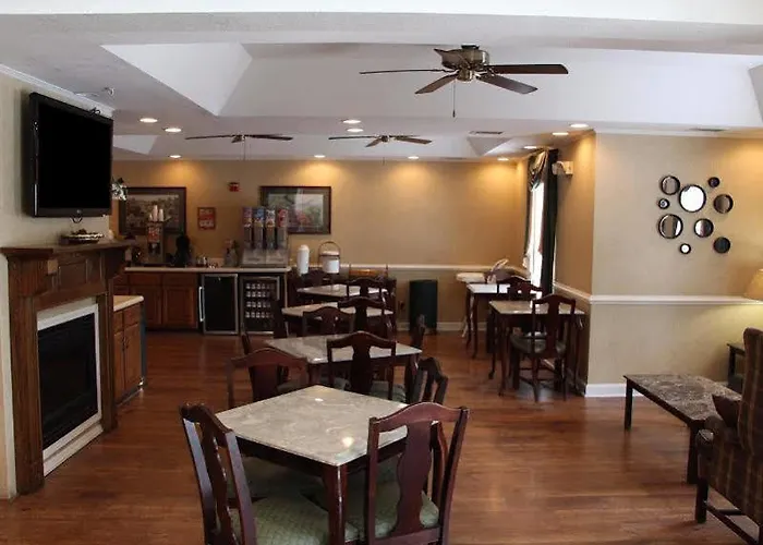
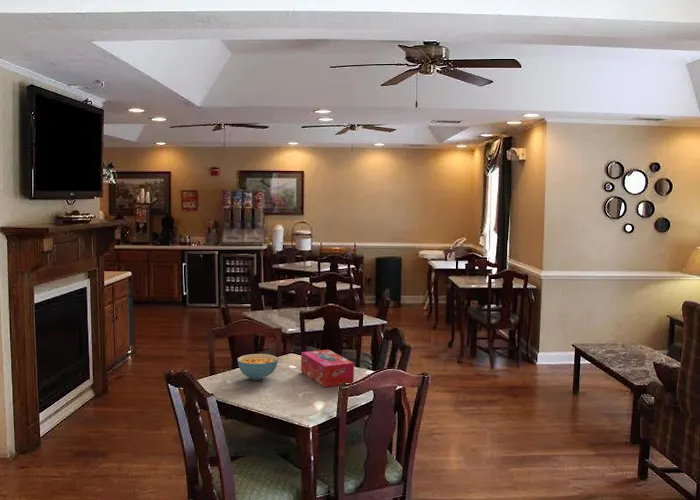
+ cereal bowl (257, 368)
+ tissue box (326, 367)
